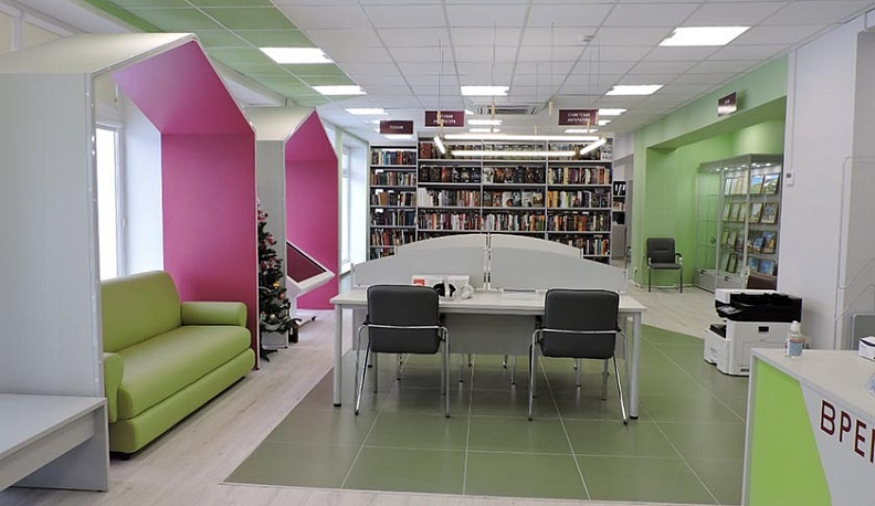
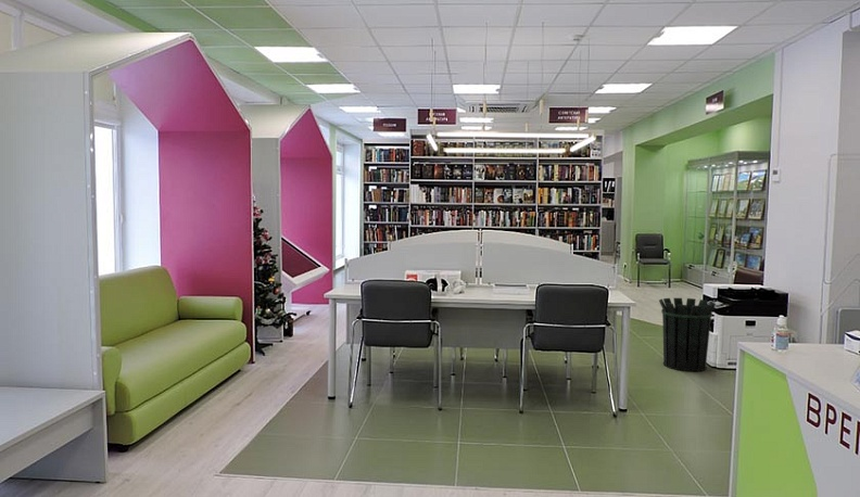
+ waste bin (685, 333)
